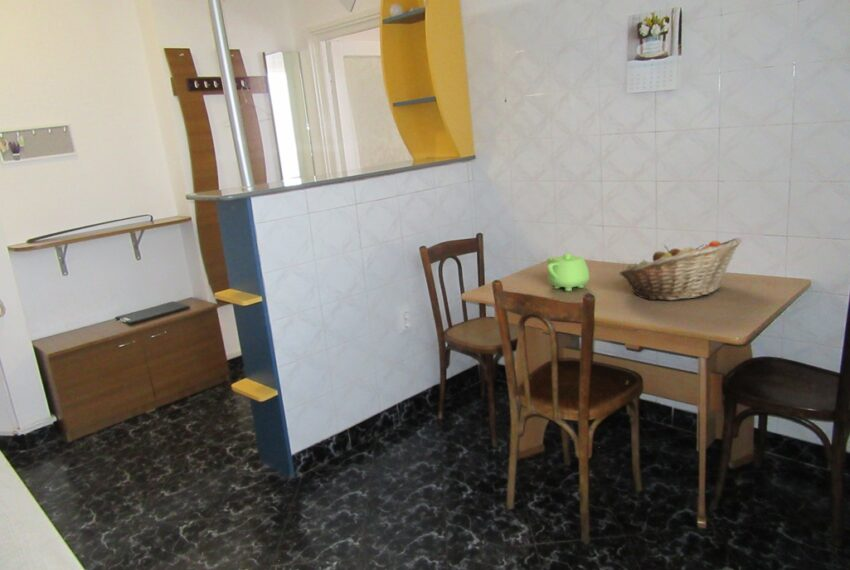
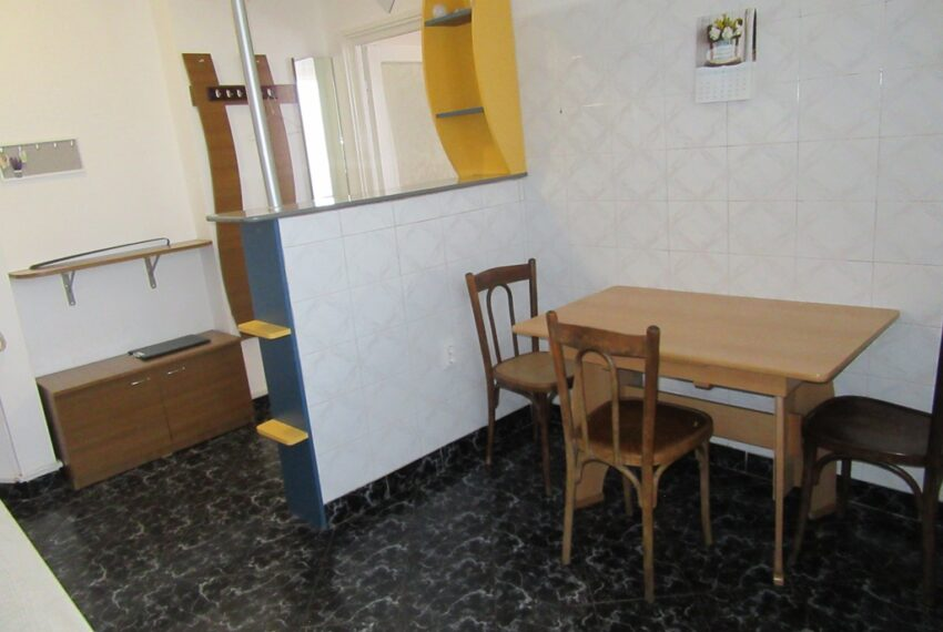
- teapot (561, 270)
- fruit basket (680, 266)
